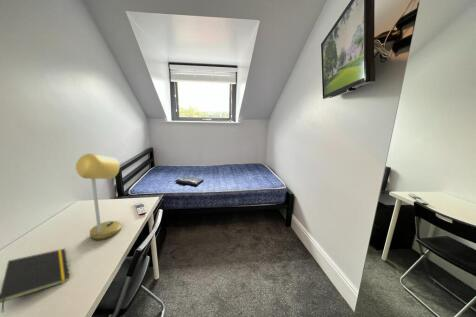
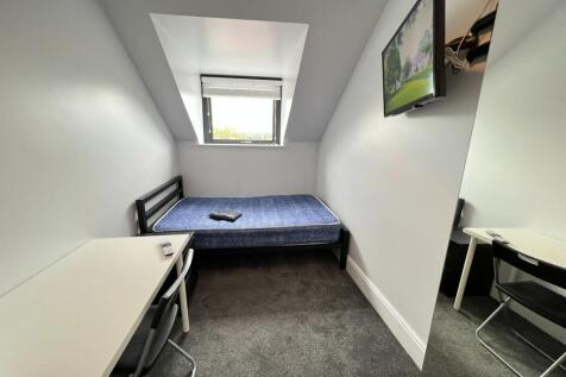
- desk lamp (96, 194)
- notepad (38, 270)
